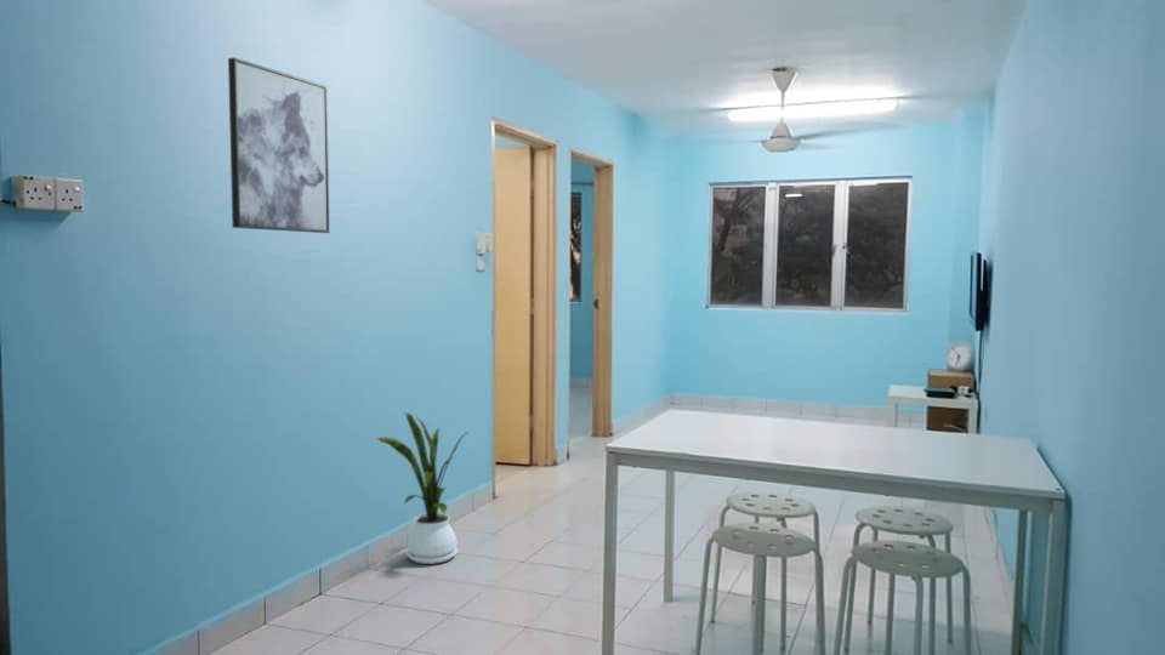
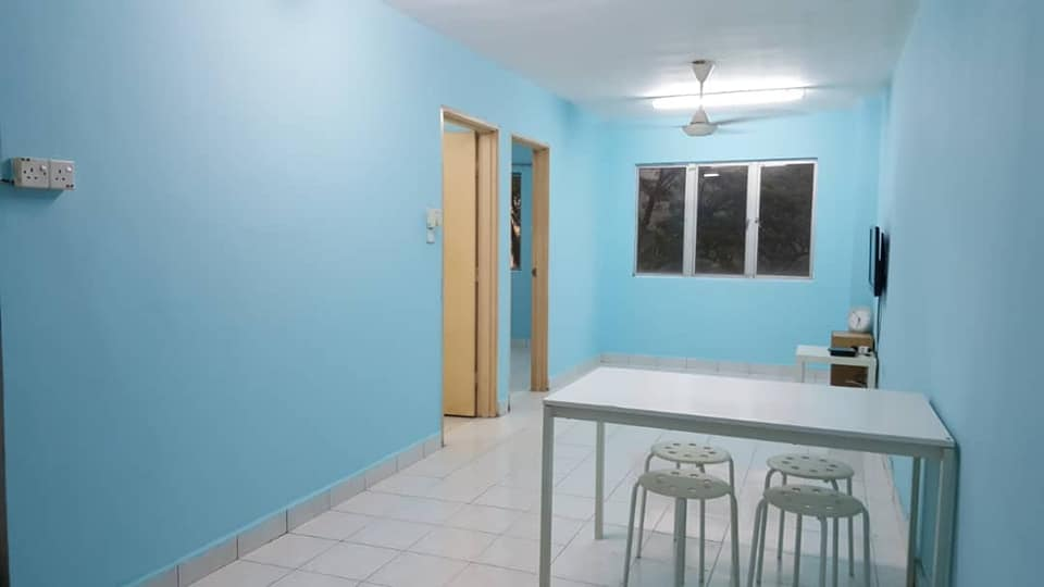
- house plant (426, 482)
- wall art (282, 152)
